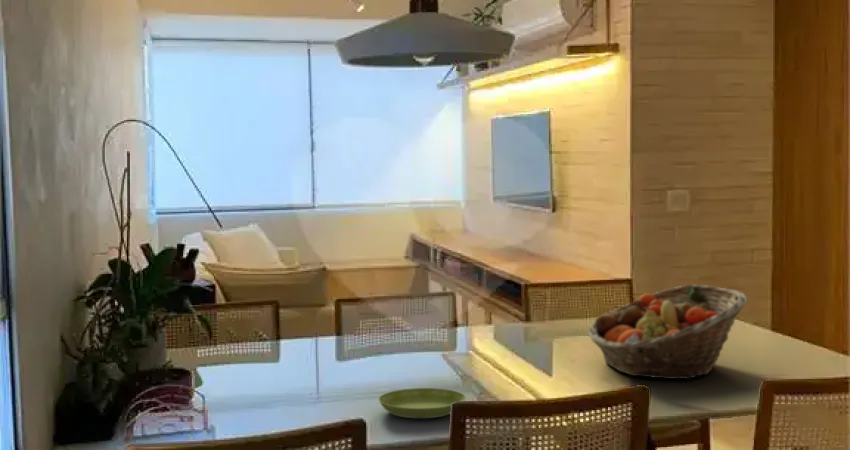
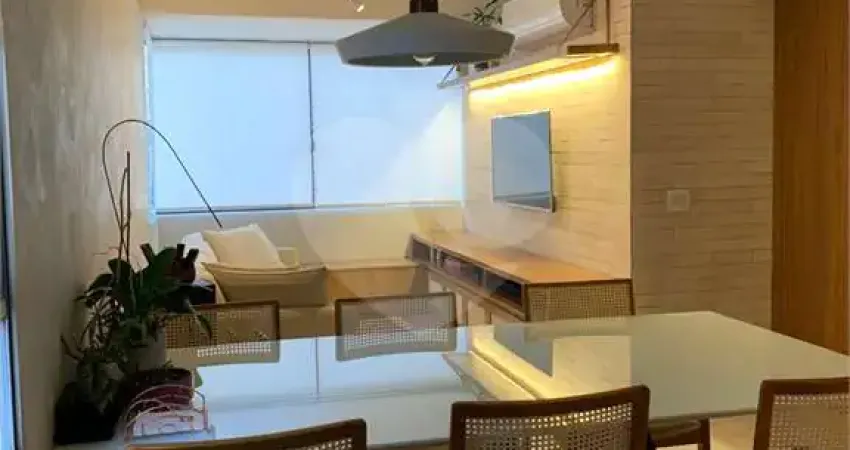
- saucer (422, 403)
- fruit basket (665, 328)
